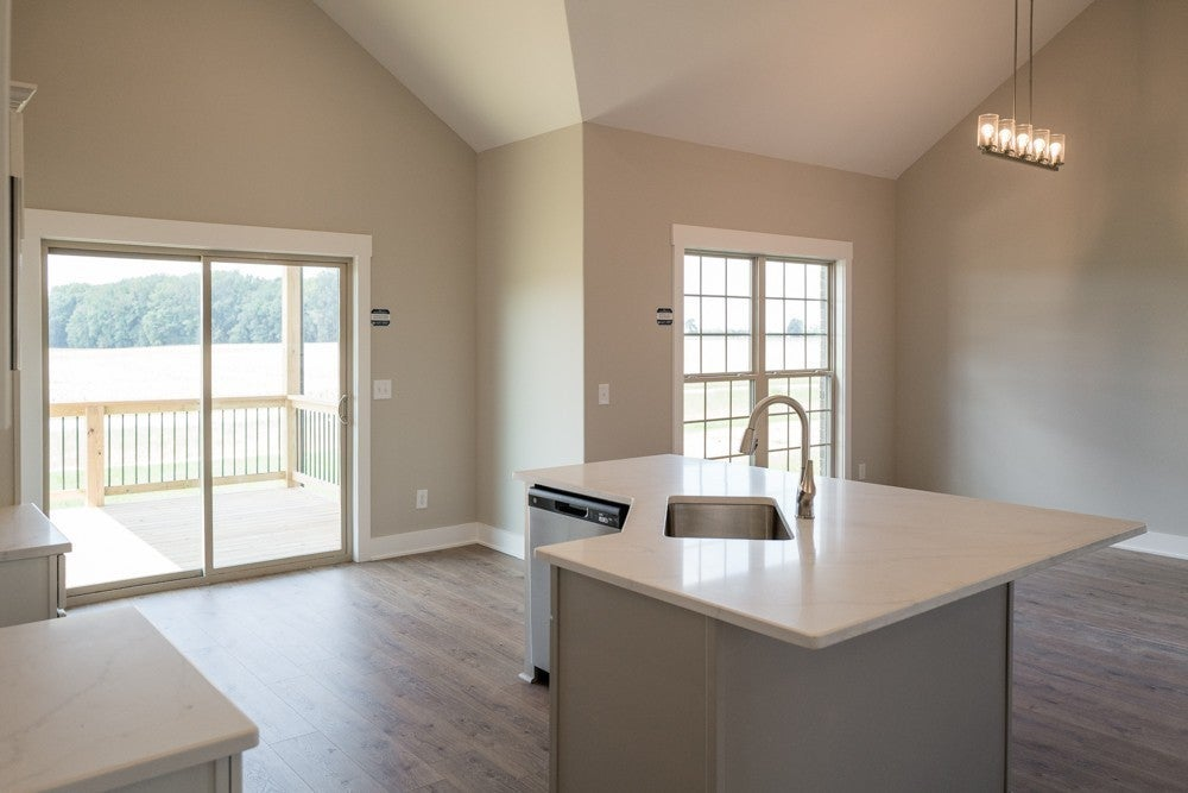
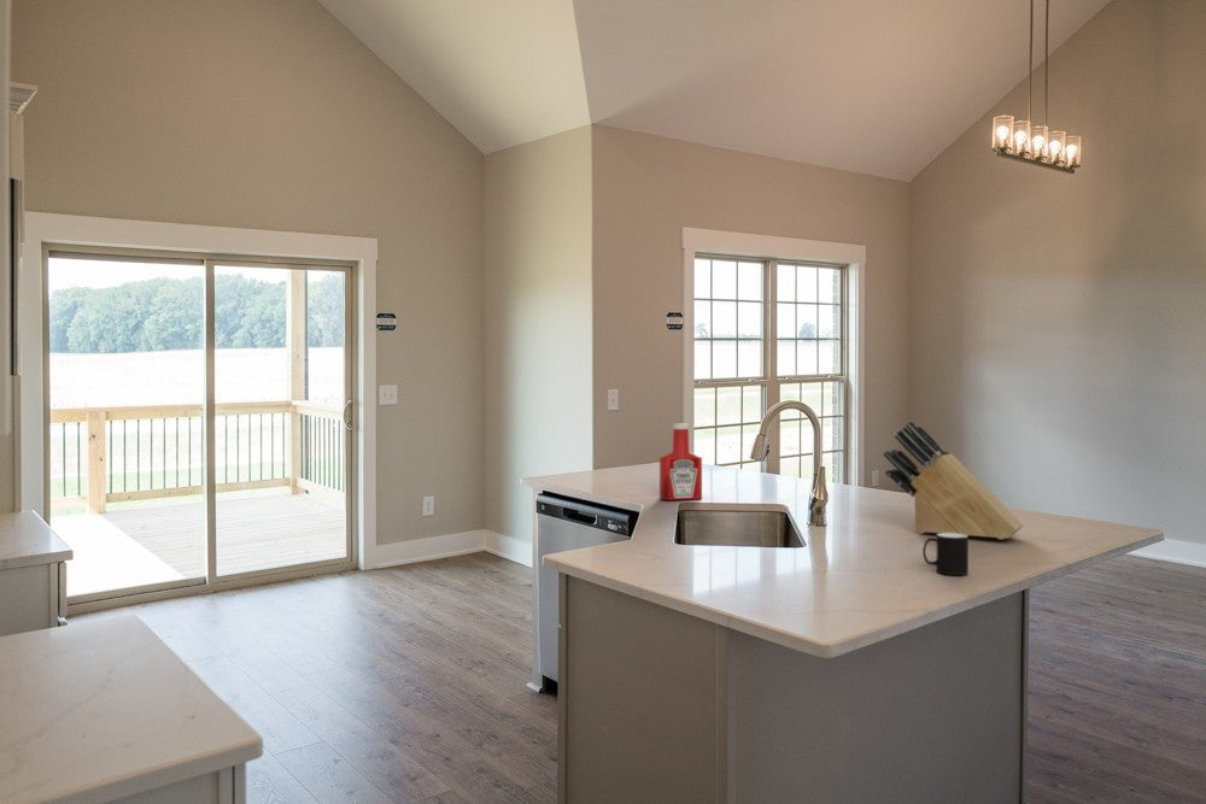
+ knife block (950, 477)
+ soap bottle (680, 460)
+ cup (944, 553)
